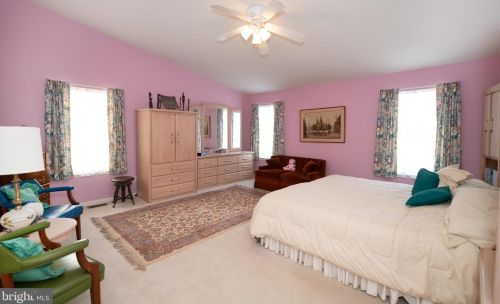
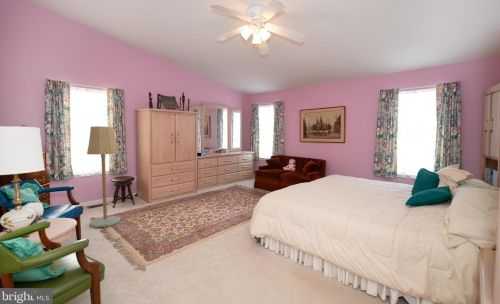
+ floor lamp (103, 175)
